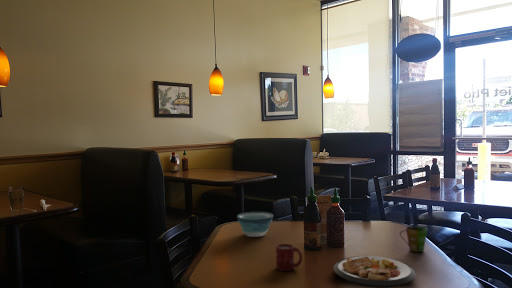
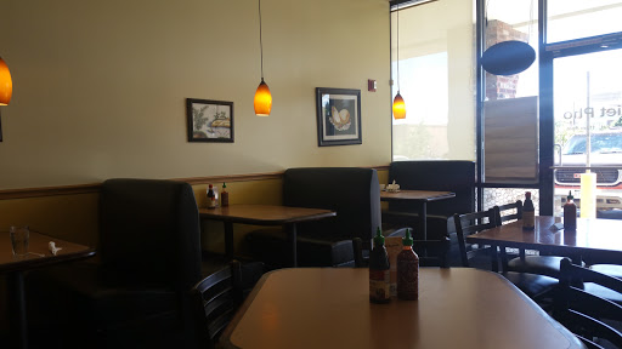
- cup (289, 257)
- bowl (255, 224)
- plate (373, 267)
- cup (413, 239)
